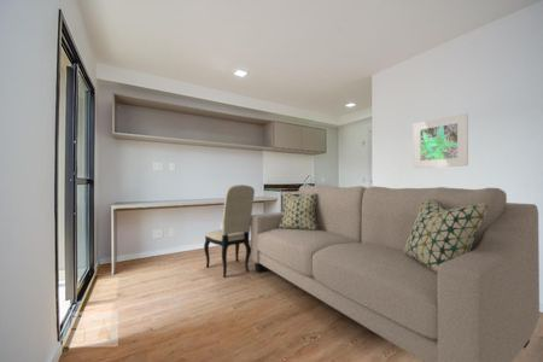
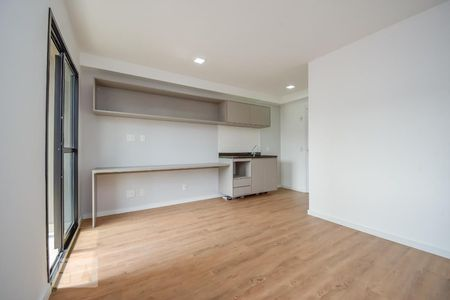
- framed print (438, 142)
- dining chair (229, 226)
- sofa (352, 241)
